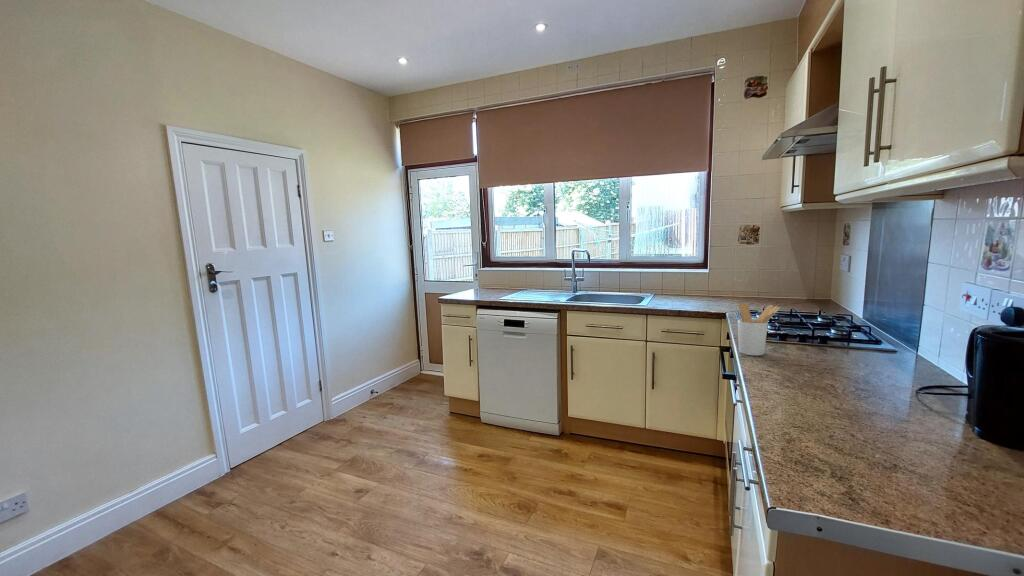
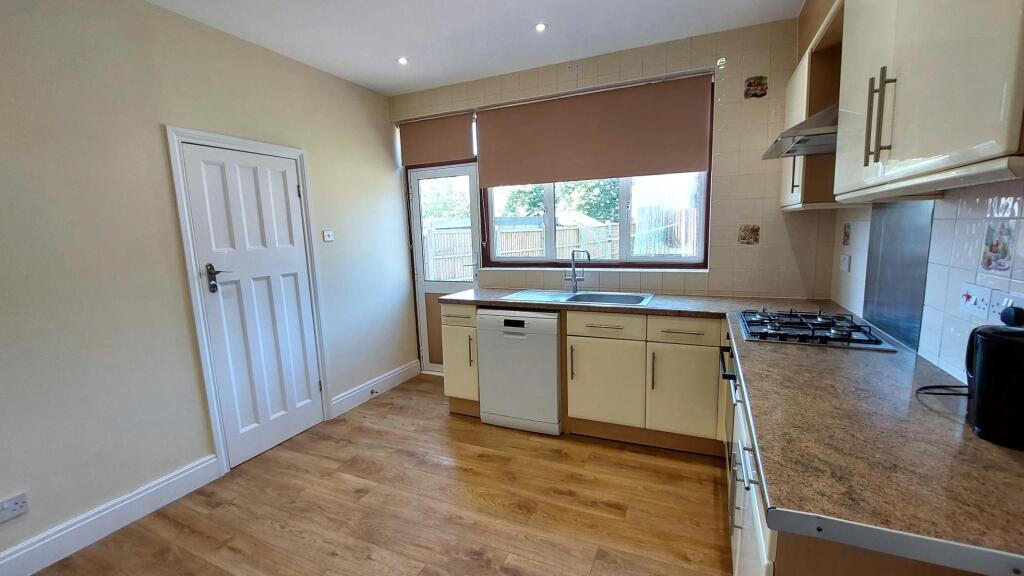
- utensil holder (758, 328)
